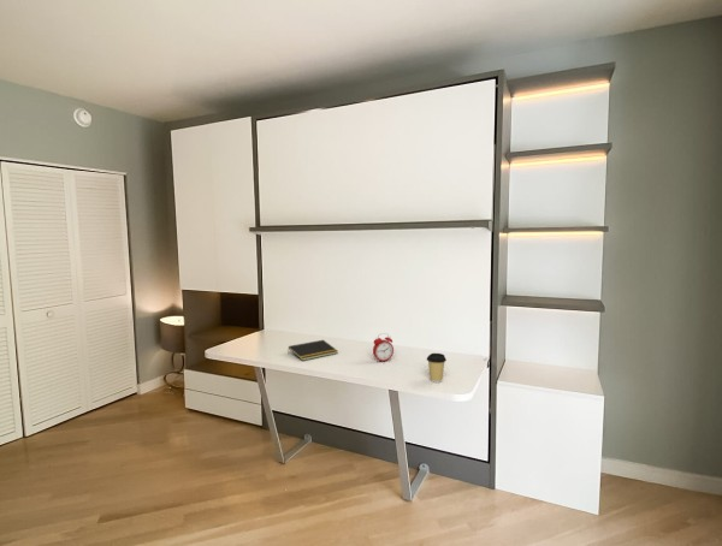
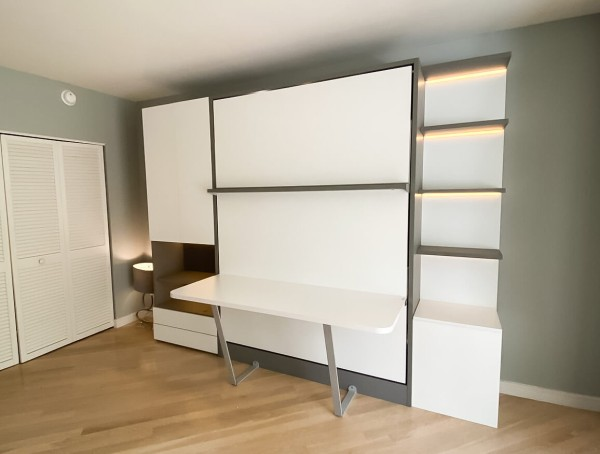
- notepad (313, 349)
- coffee cup (436, 367)
- alarm clock (383, 346)
